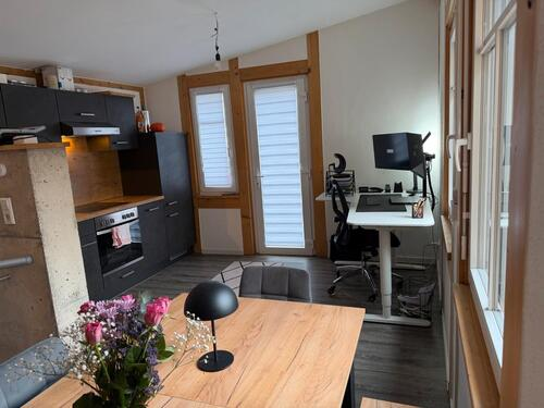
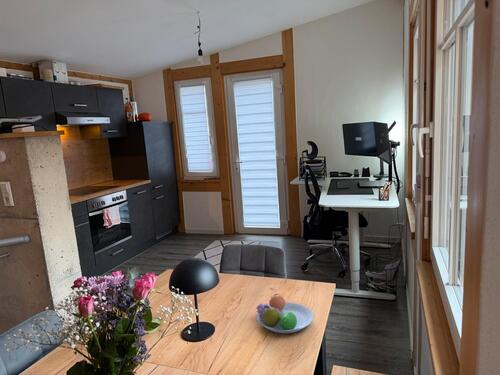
+ fruit bowl (283, 311)
